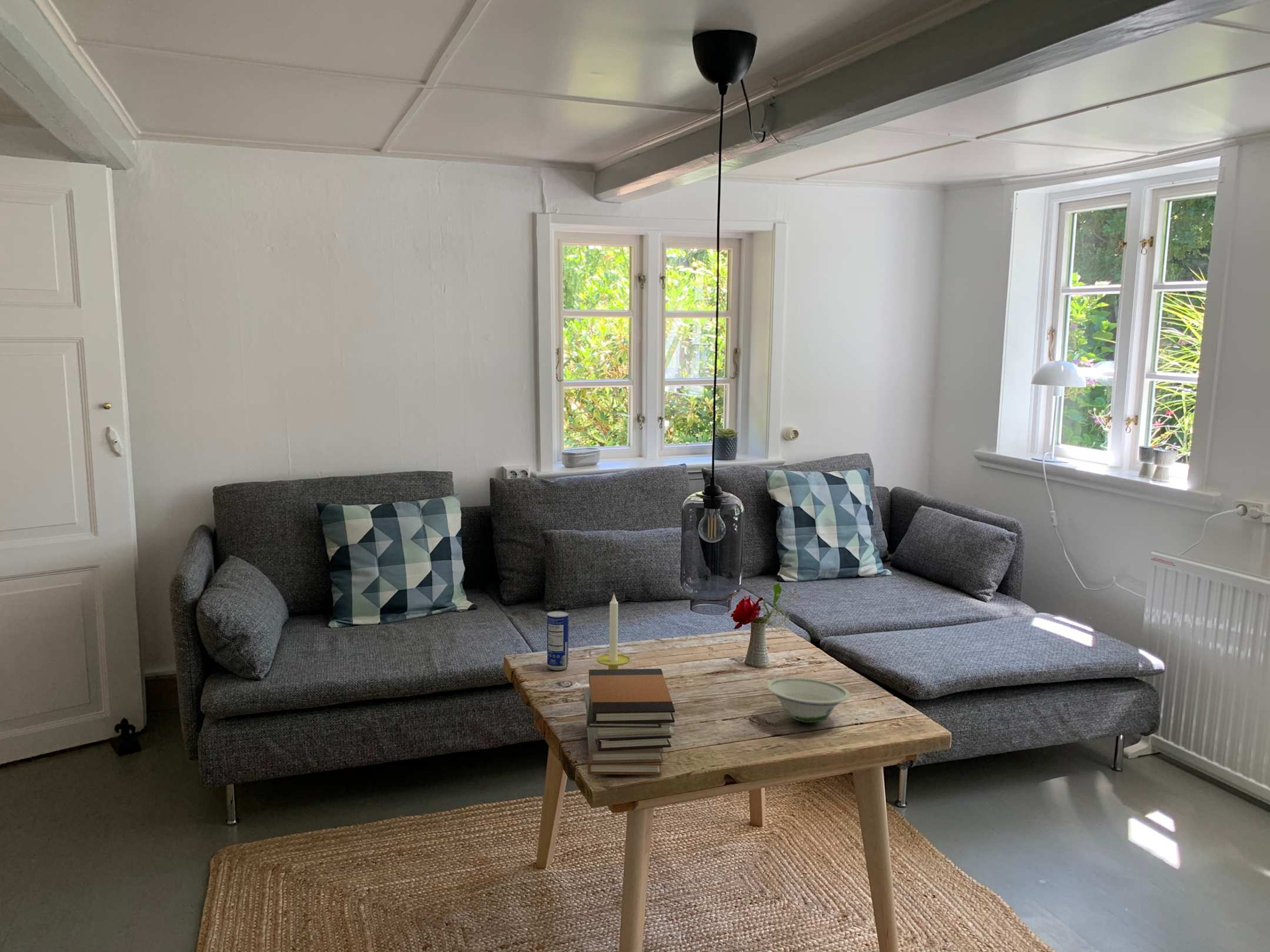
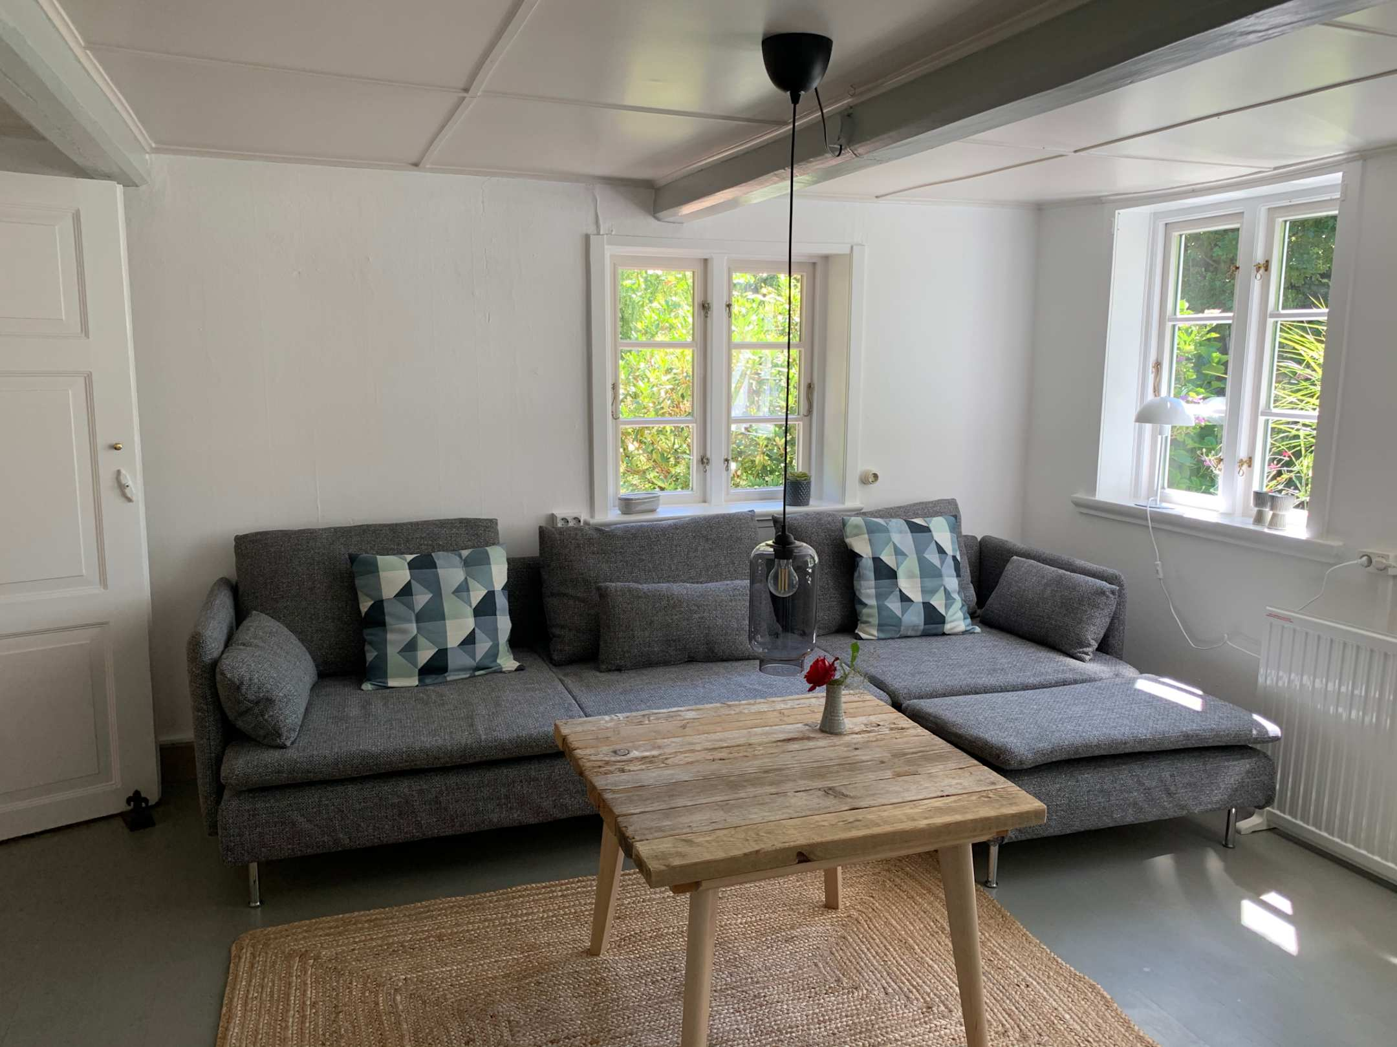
- candle (613, 645)
- beverage can (557, 641)
- bowl (807, 703)
- book stack (627, 719)
